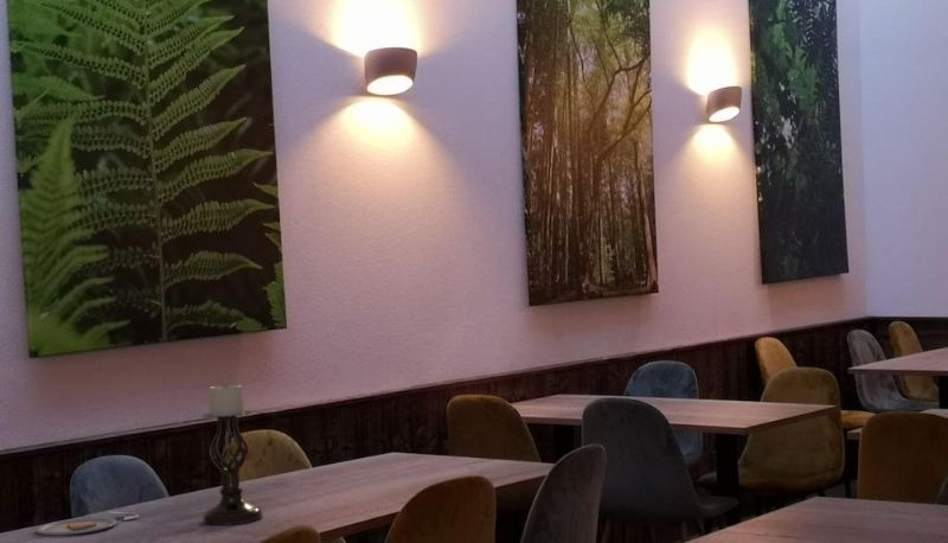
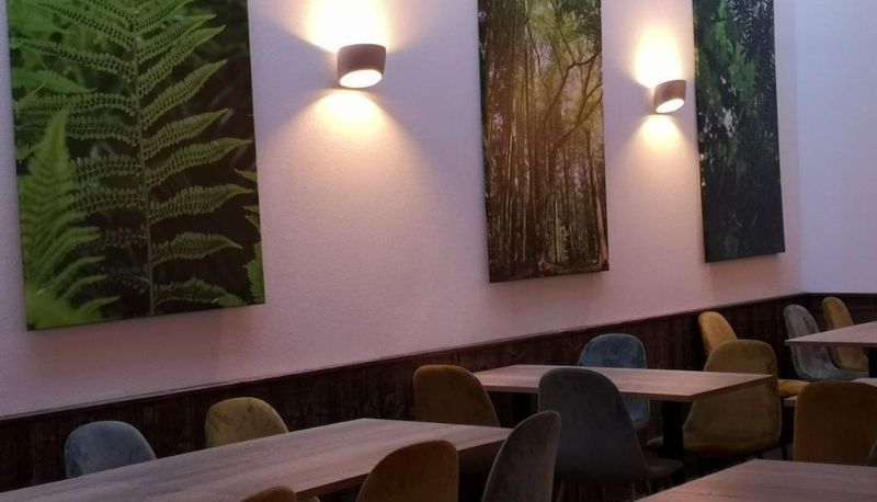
- candle holder (229, 449)
- dinner plate (89, 523)
